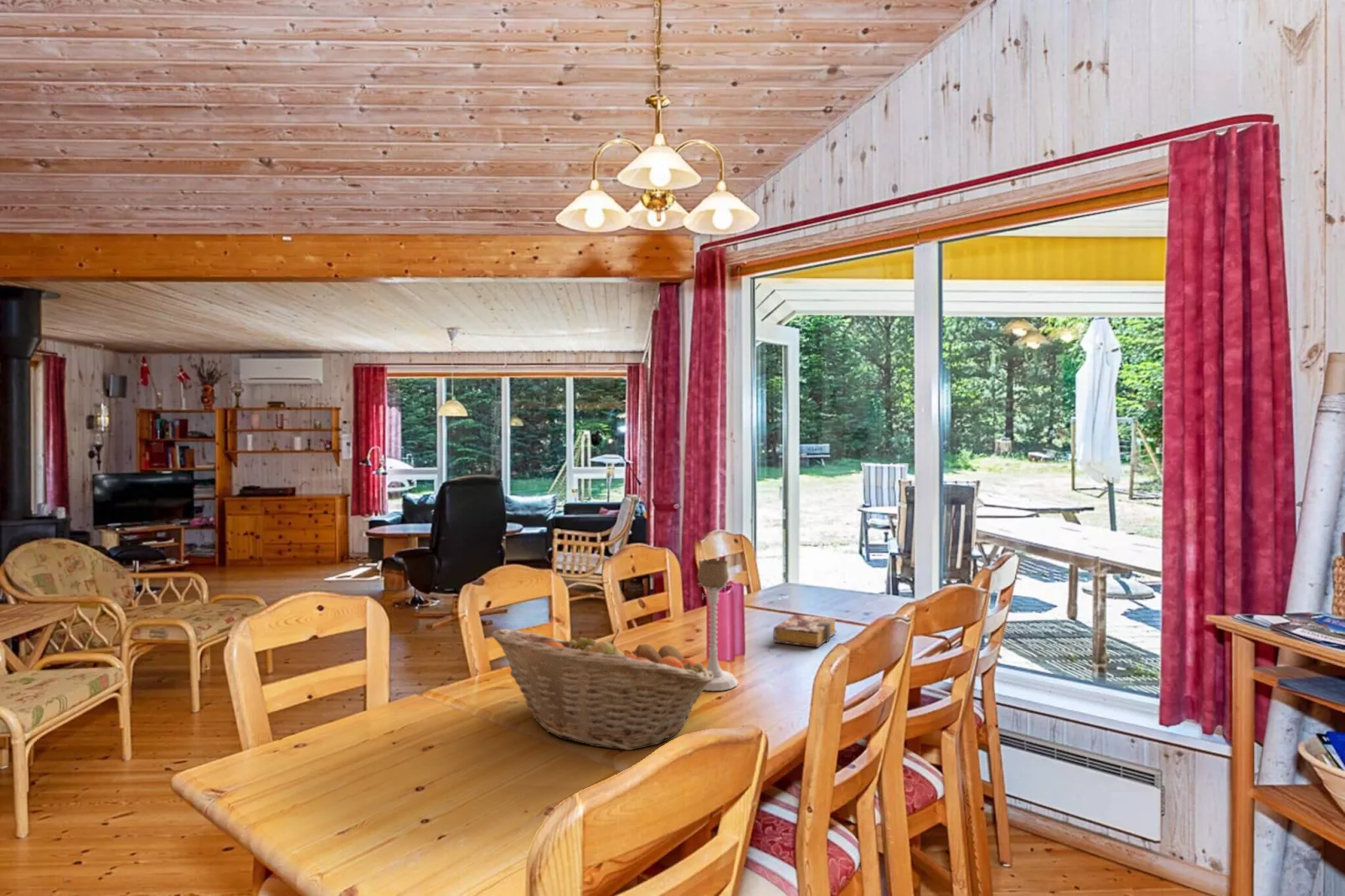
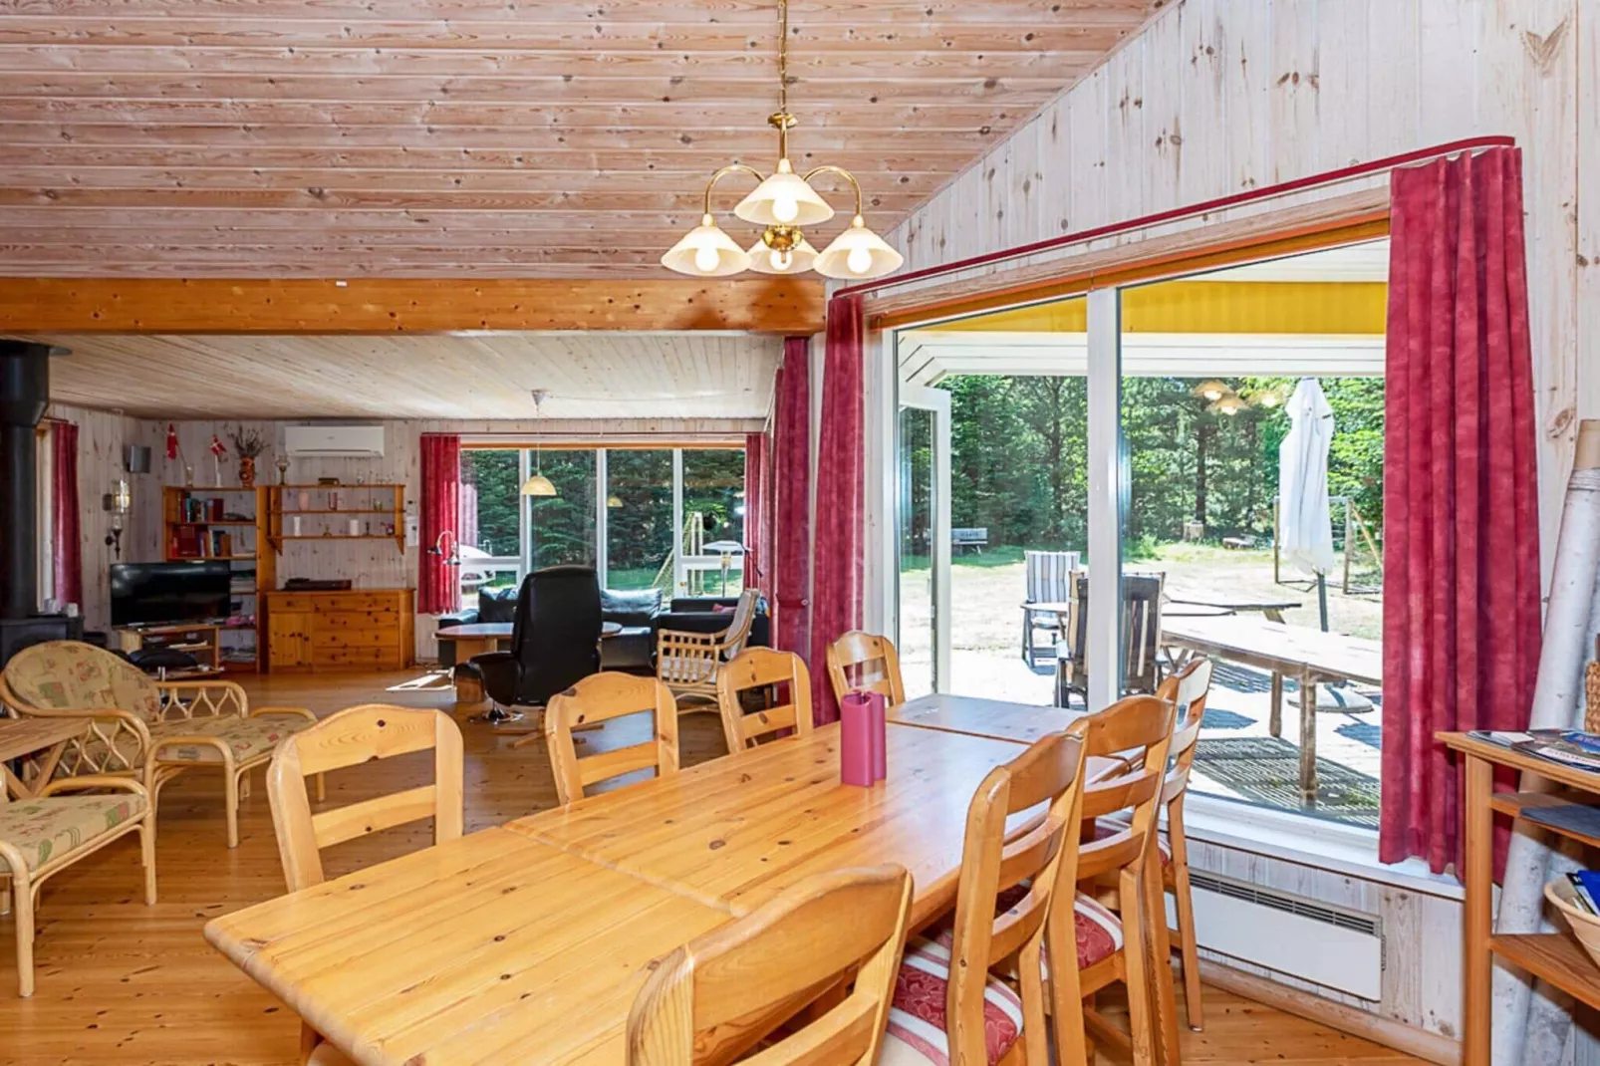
- book (806, 629)
- fruit basket (600, 672)
- candle holder (713, 621)
